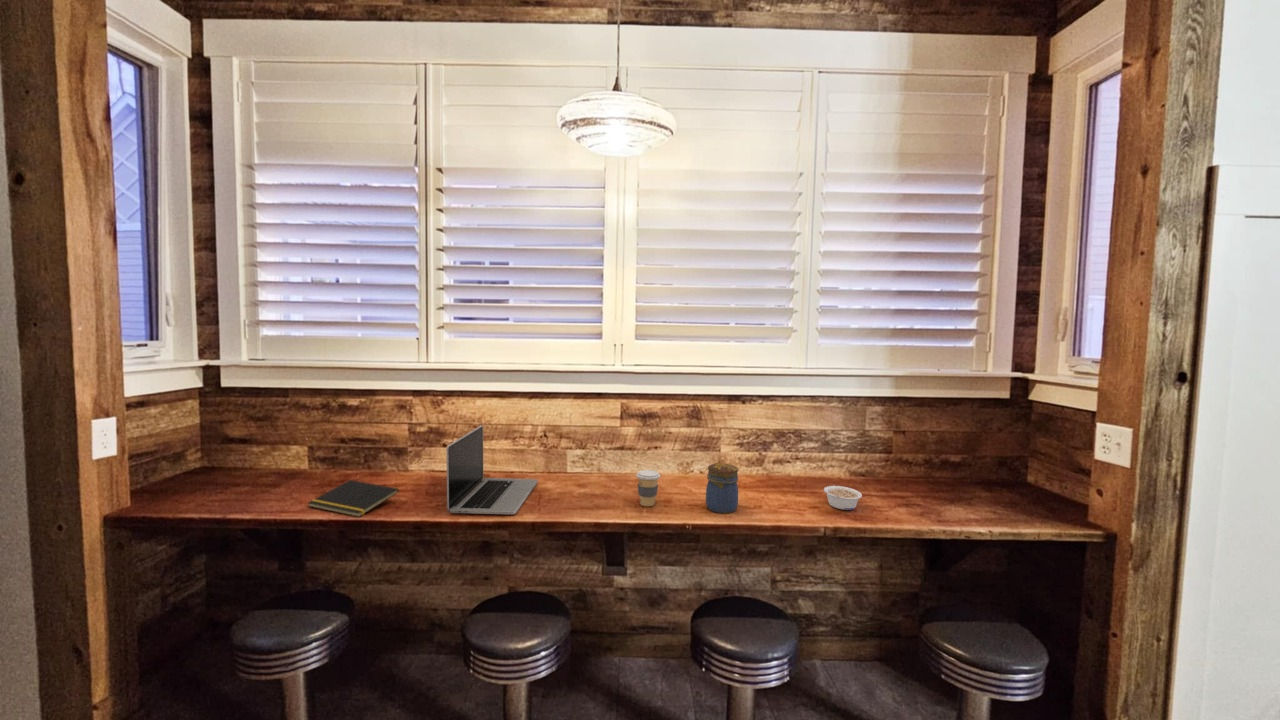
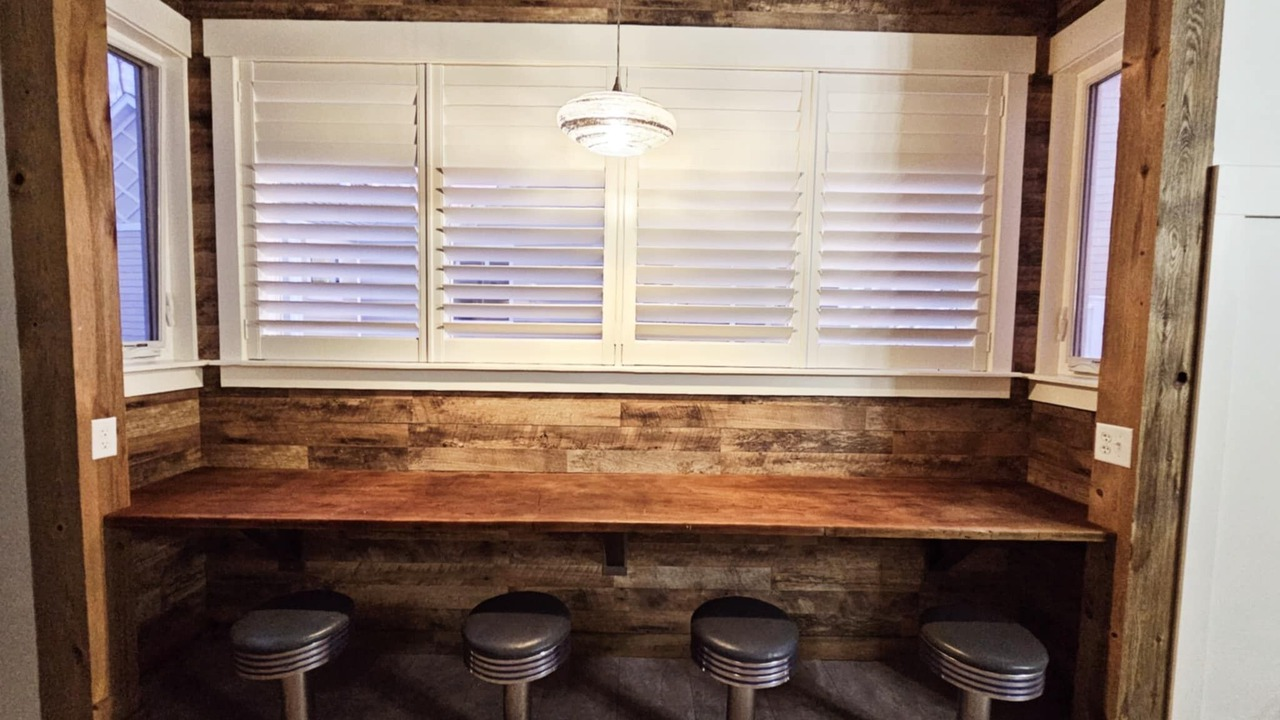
- notepad (354, 497)
- coffee cup (647, 488)
- laptop (496, 478)
- jar (723, 486)
- legume (842, 497)
